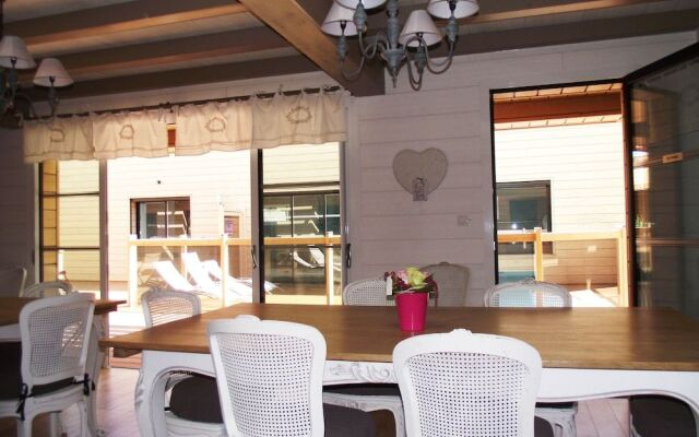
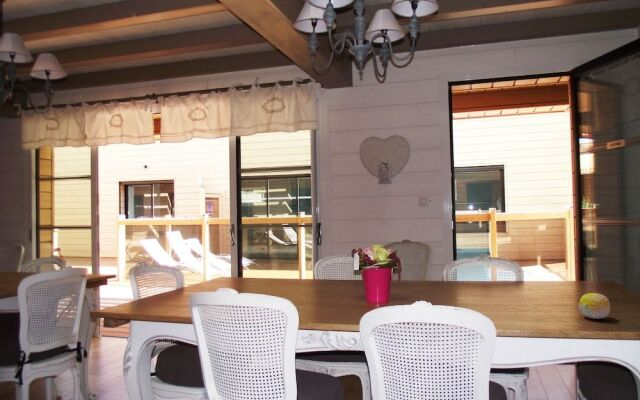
+ fruit (594, 305)
